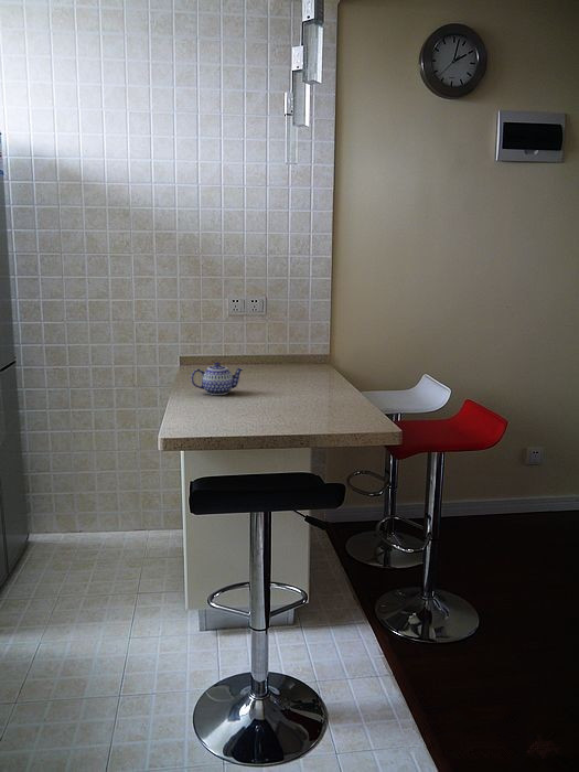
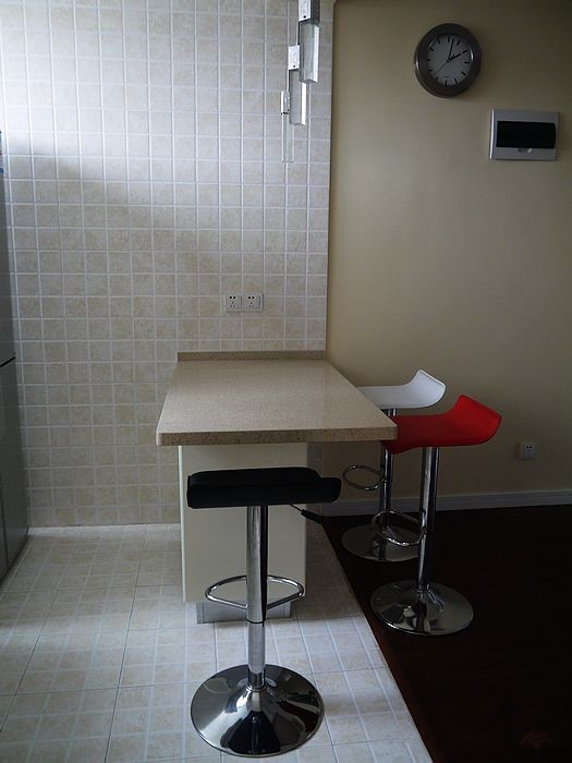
- teapot (217, 377)
